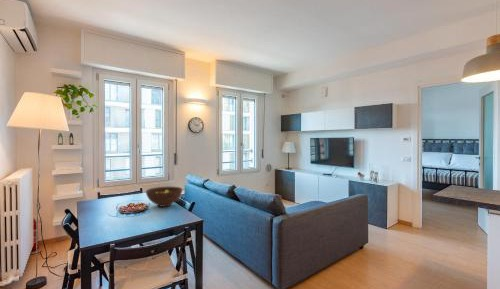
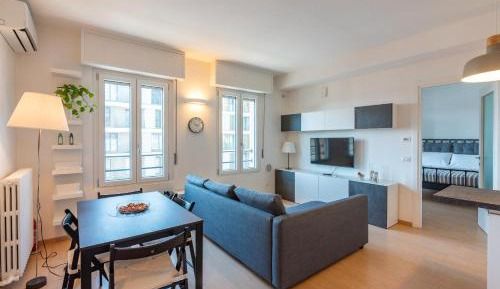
- fruit bowl (164, 197)
